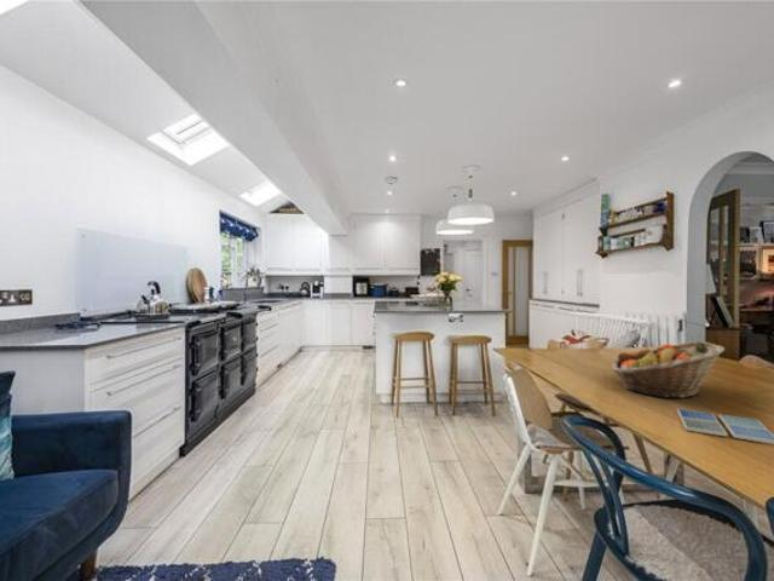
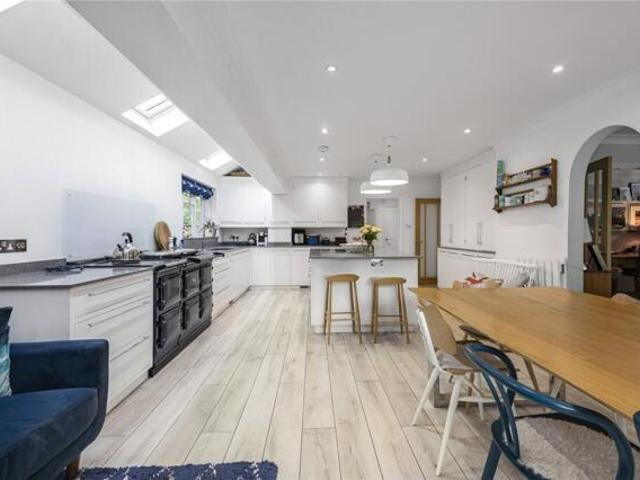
- drink coaster (721, 425)
- fruit basket (663, 364)
